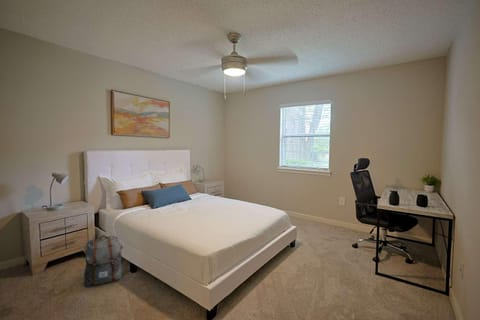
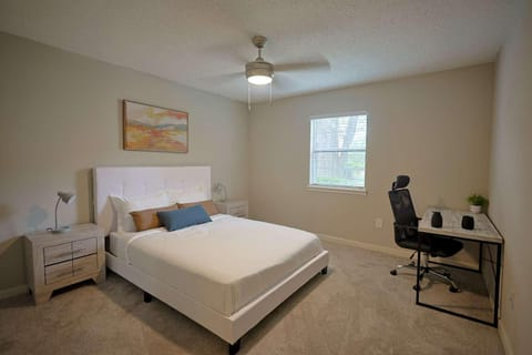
- backpack (103, 257)
